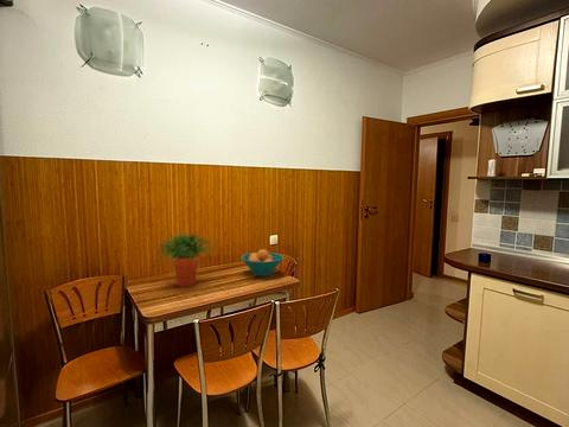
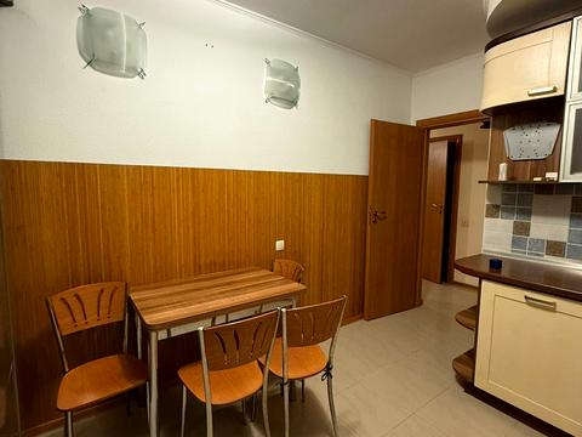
- potted plant (185, 259)
- fruit bowl (262, 261)
